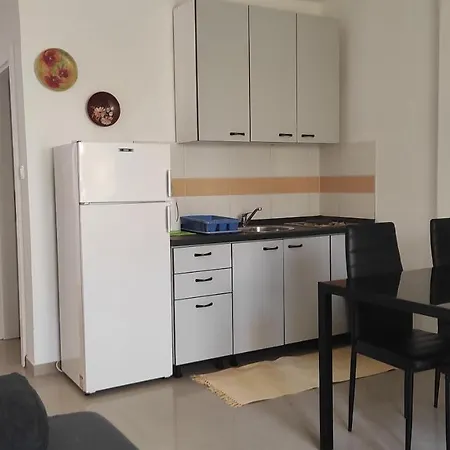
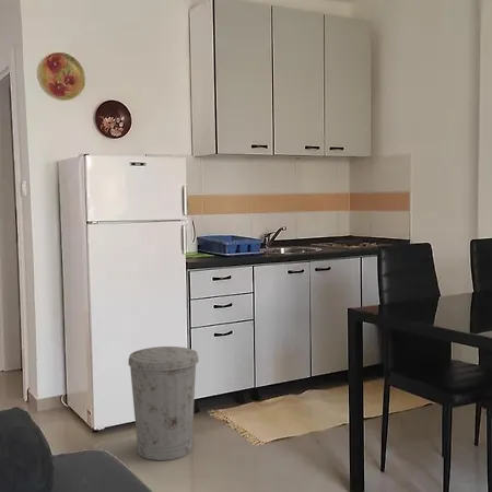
+ trash can (164, 399)
